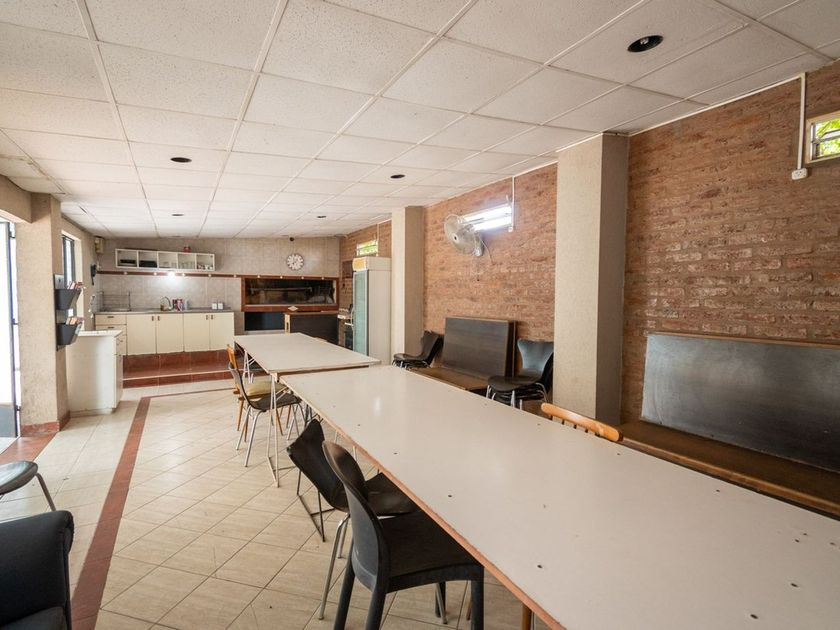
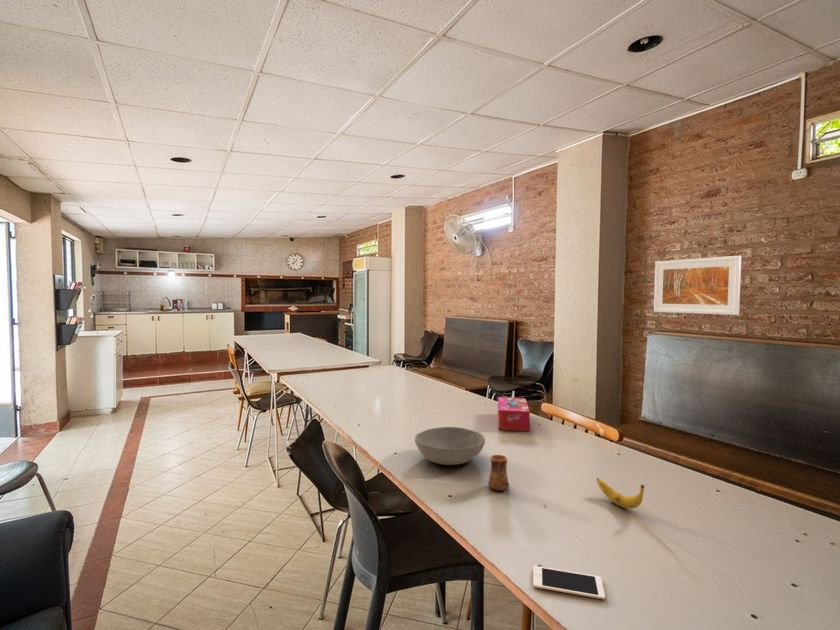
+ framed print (693, 286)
+ banana (617, 492)
+ tissue box (512, 412)
+ cup (498, 472)
+ cell phone (567, 581)
+ bowl (449, 447)
